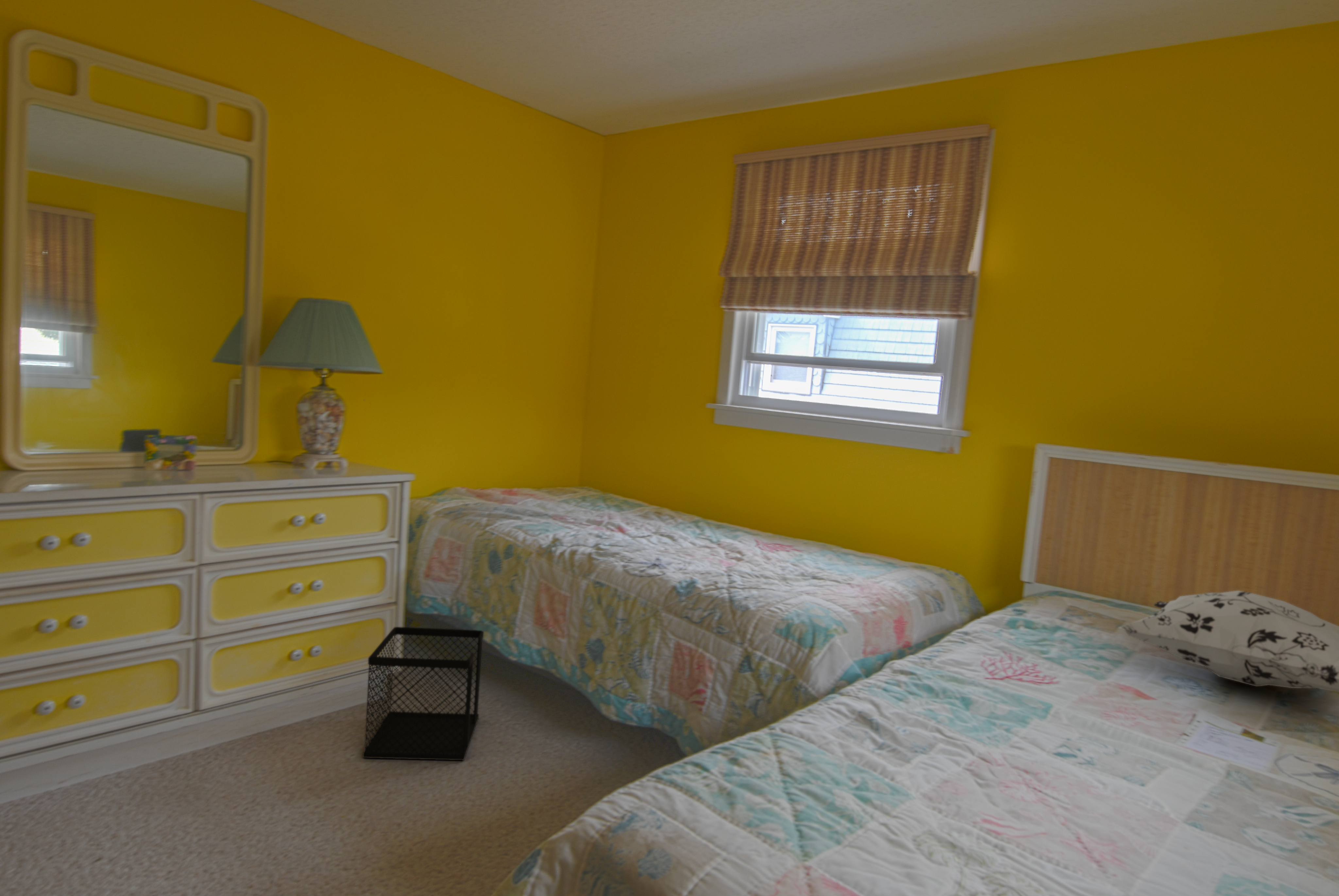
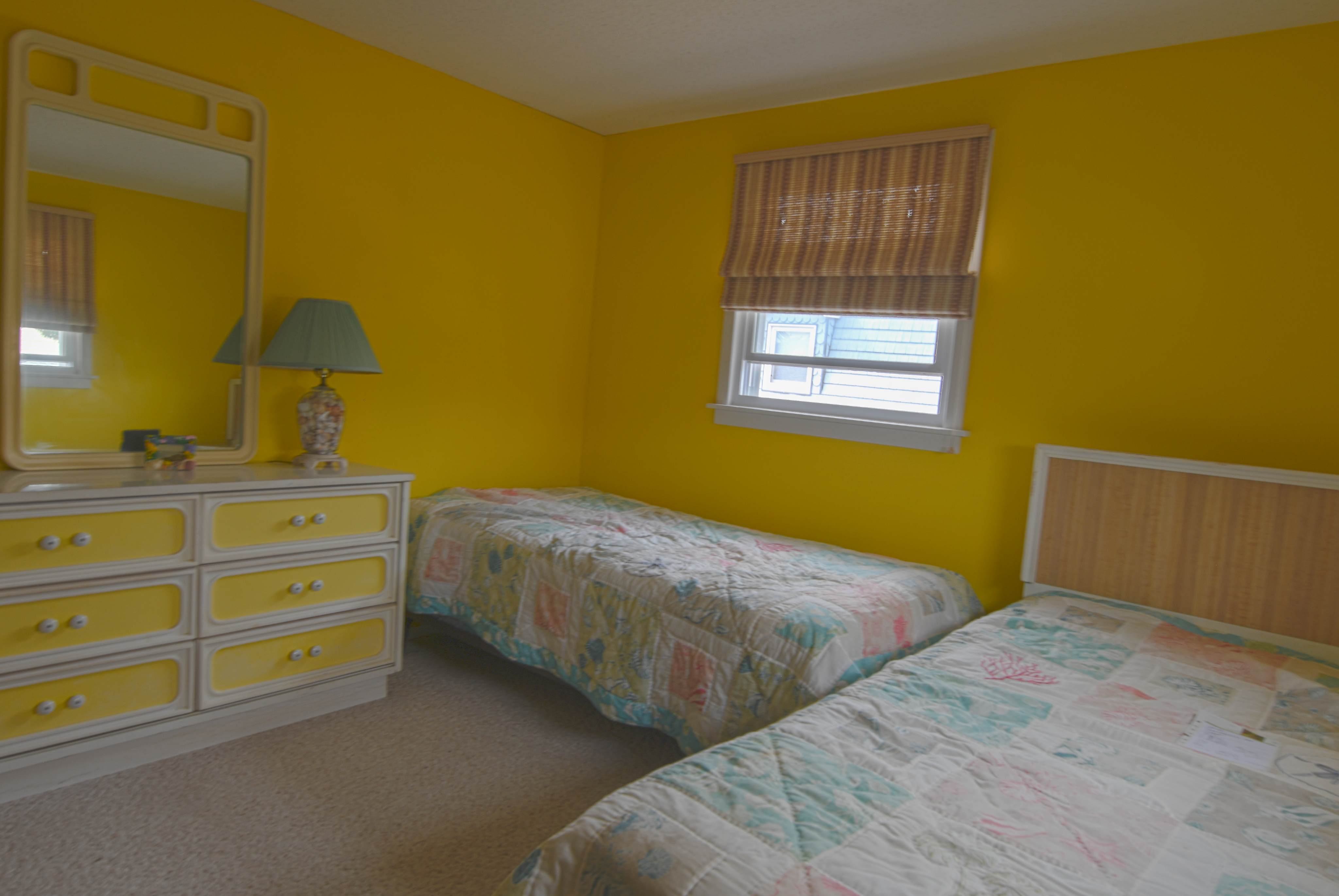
- wastebasket (427, 690)
- decorative pillow (1248, 638)
